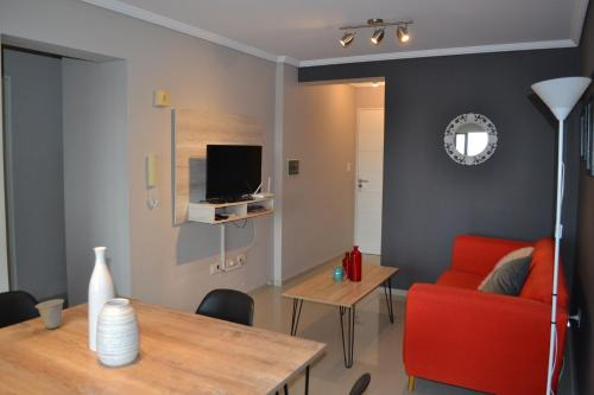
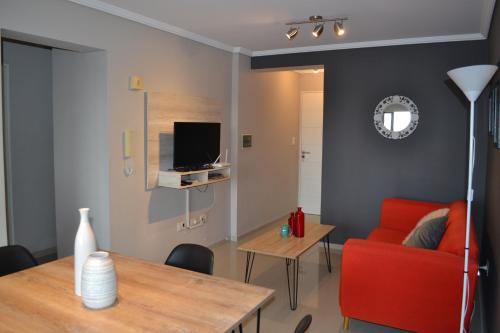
- cup (50, 314)
